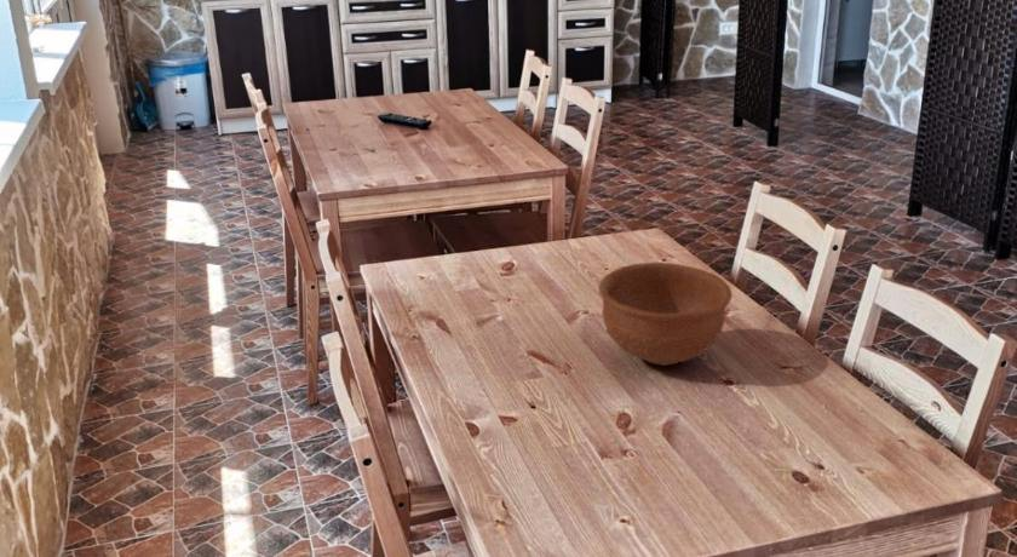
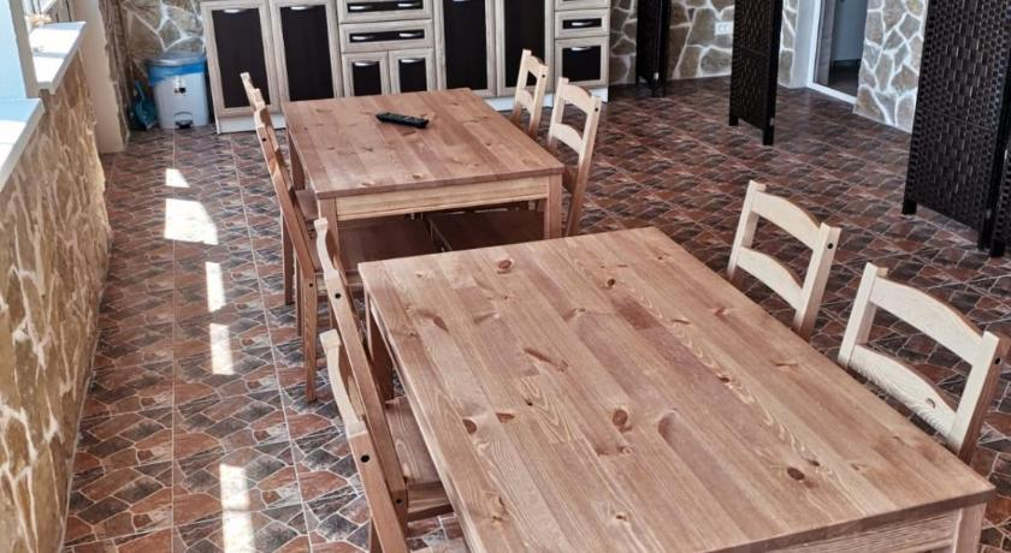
- bowl (662, 322)
